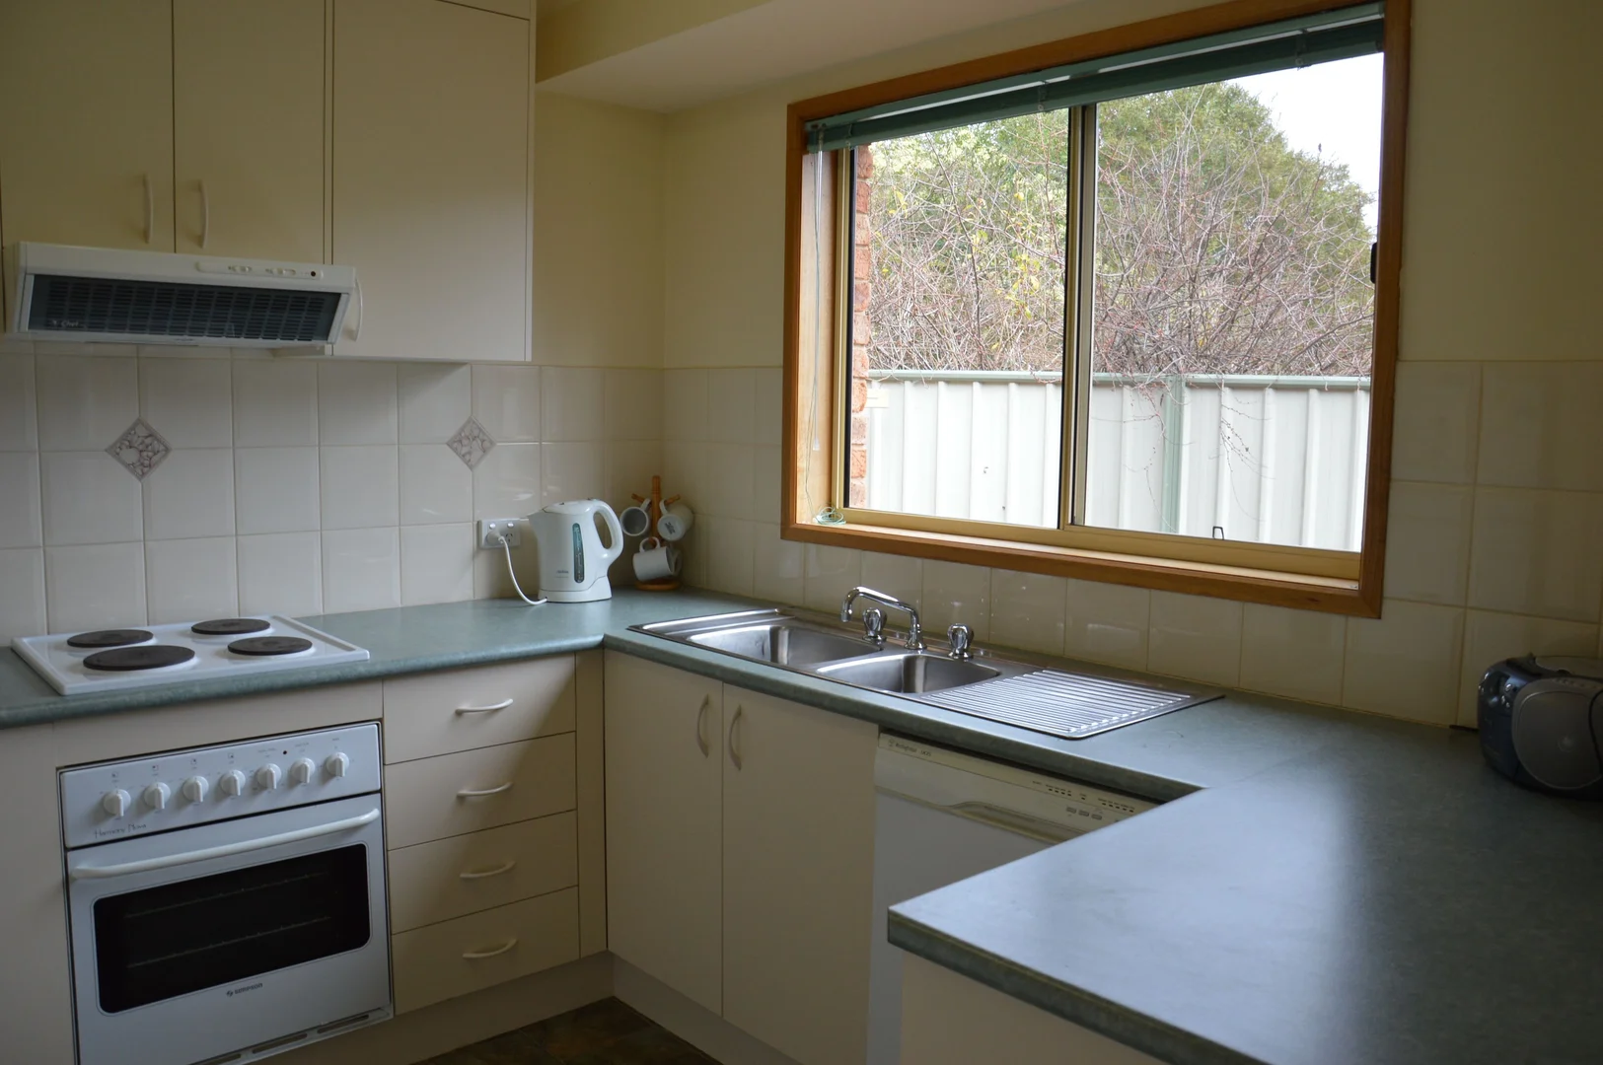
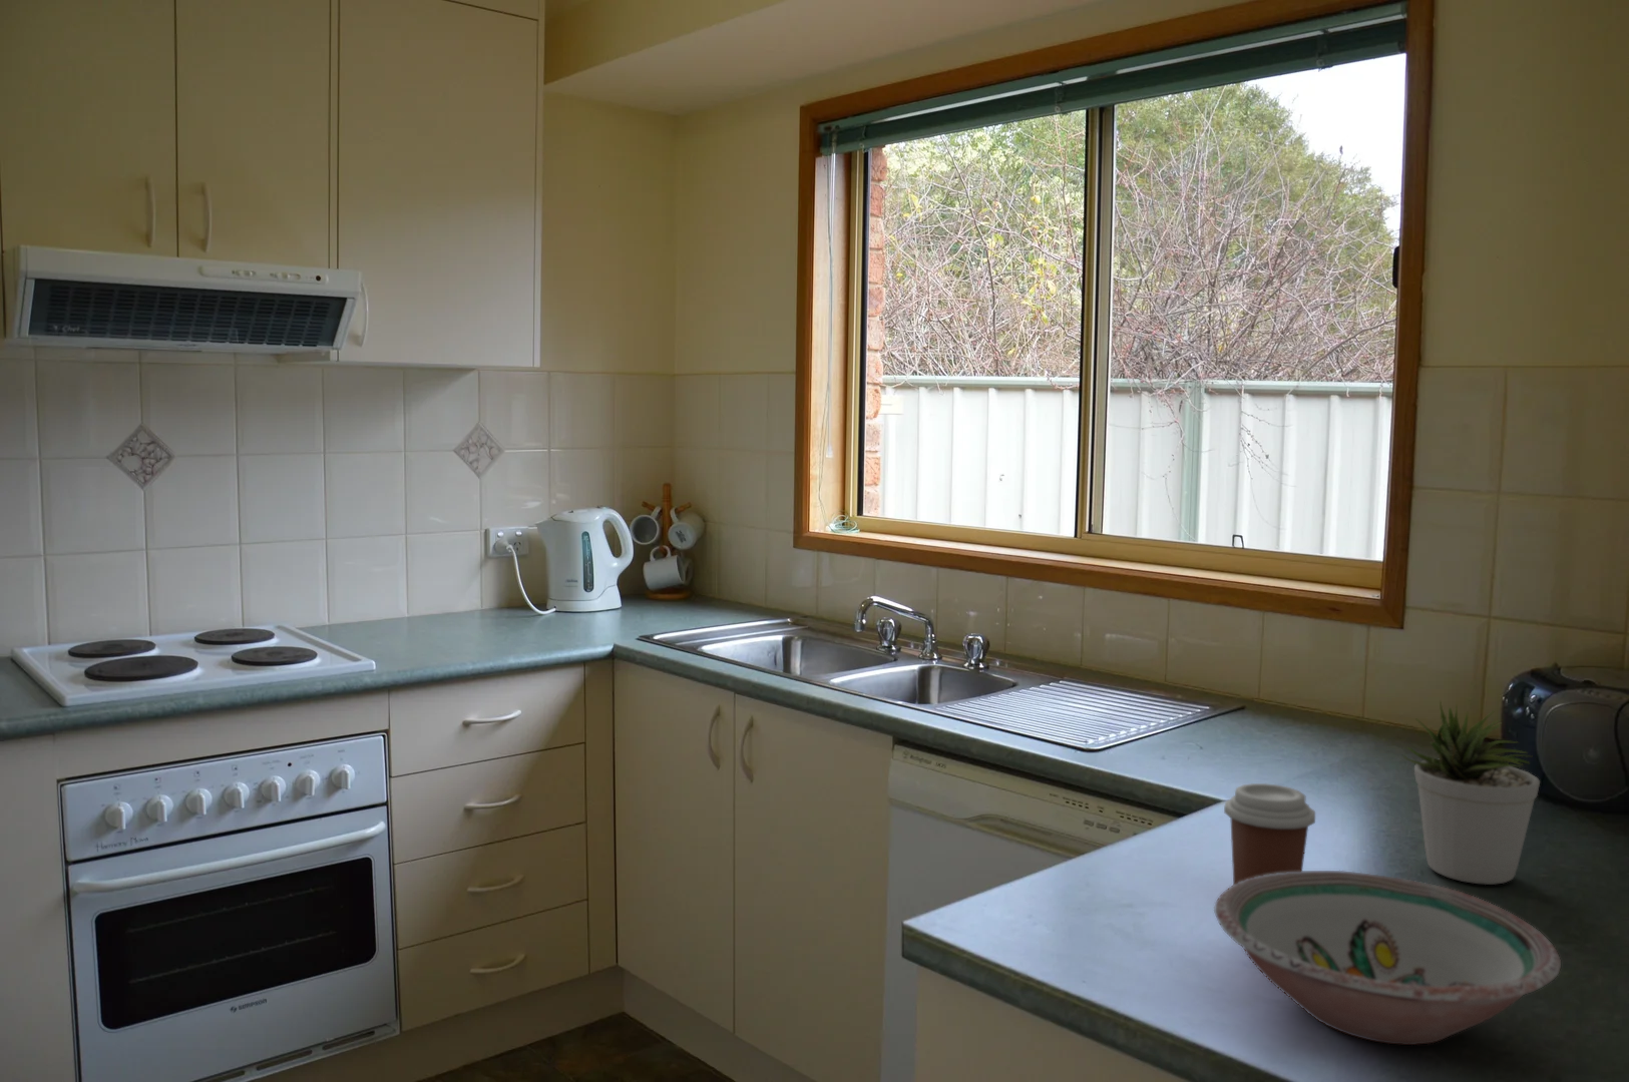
+ coffee cup (1268, 848)
+ bowl (1376, 967)
+ potted plant (1468, 785)
